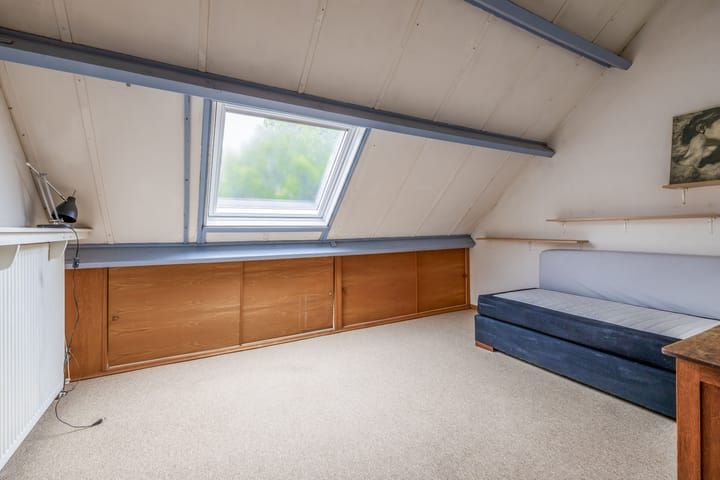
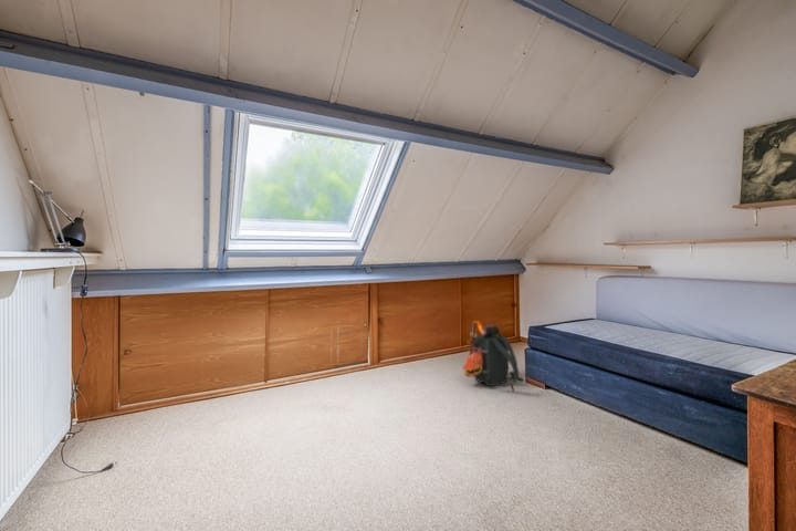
+ backpack (489, 352)
